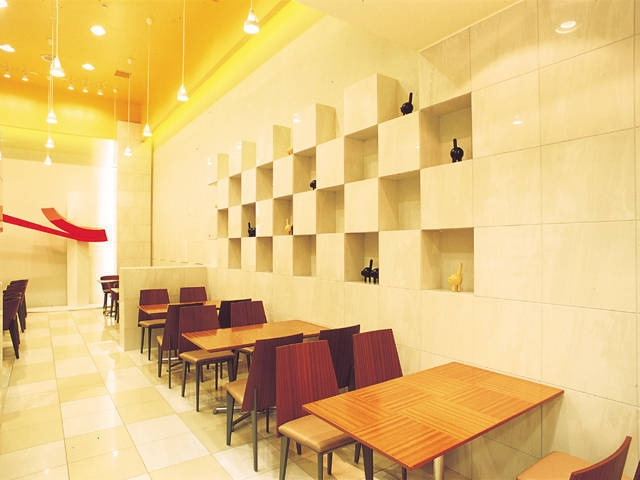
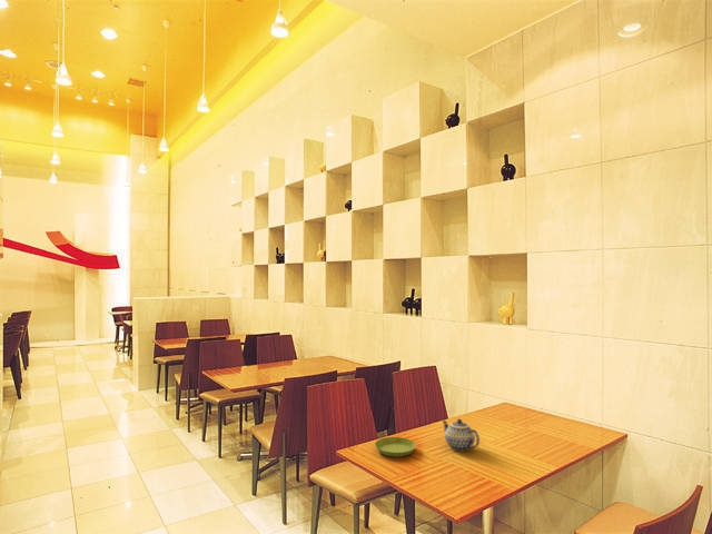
+ teapot (459, 433)
+ saucer (395, 447)
